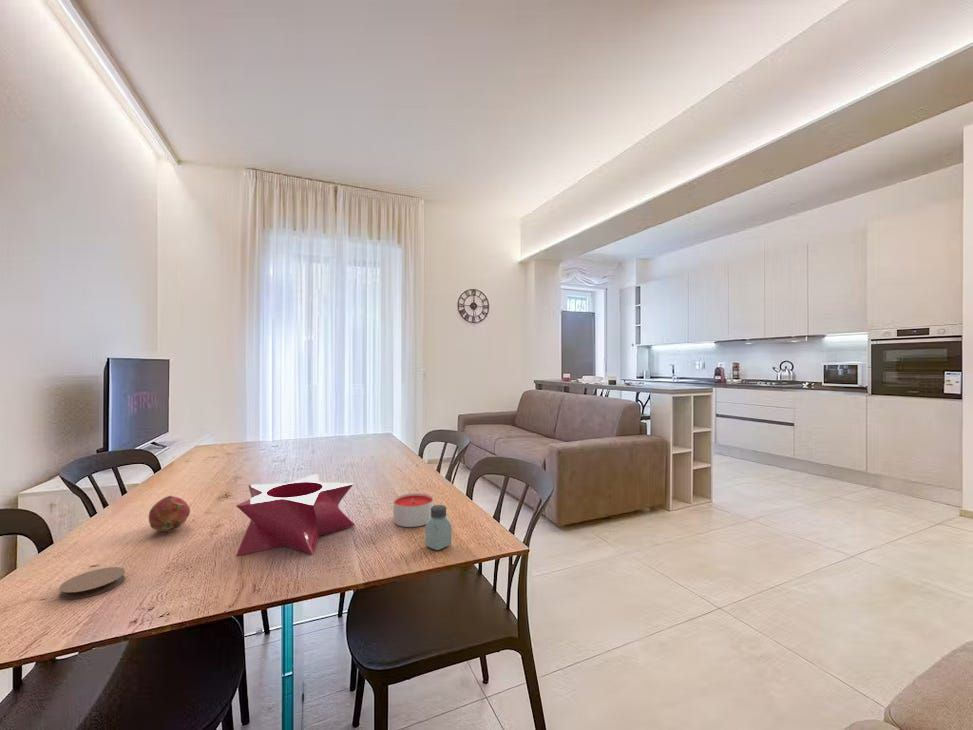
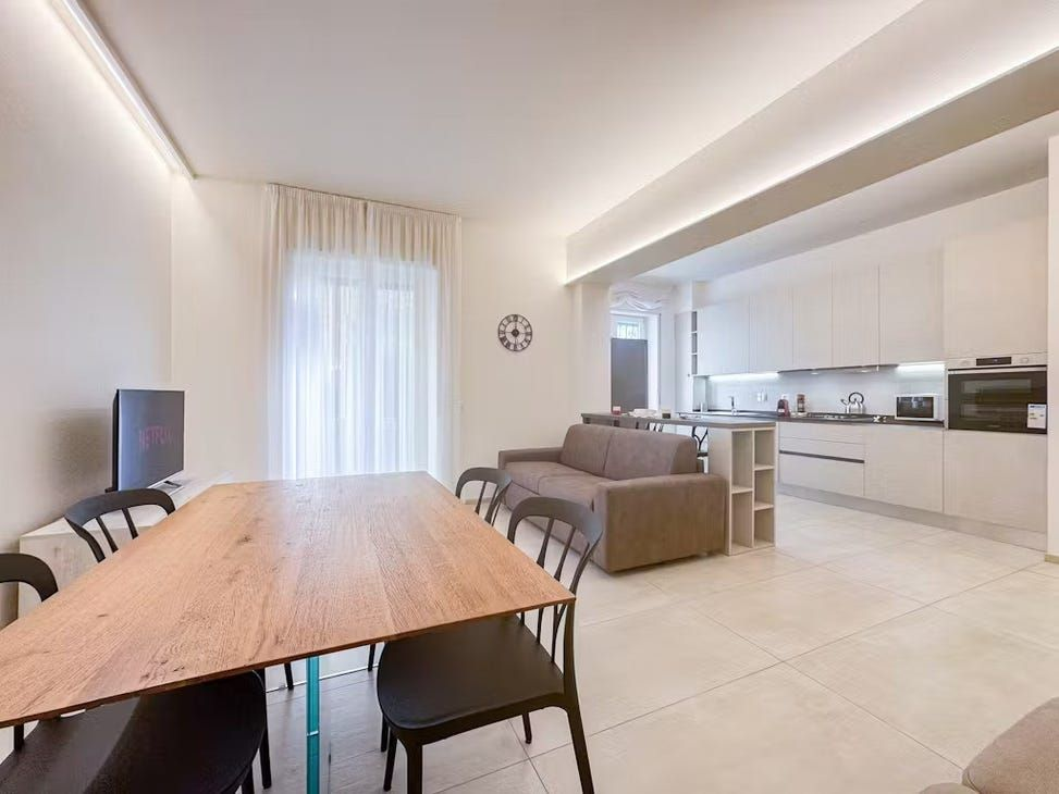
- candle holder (297, 512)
- saltshaker (438, 526)
- fruit (170, 512)
- coaster (93, 582)
- candle (413, 508)
